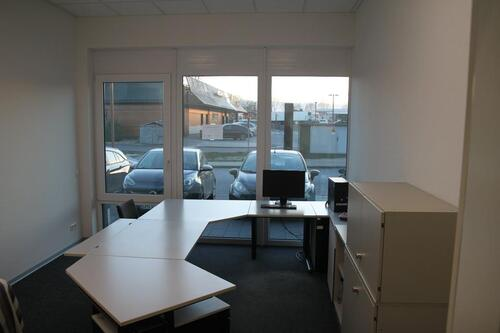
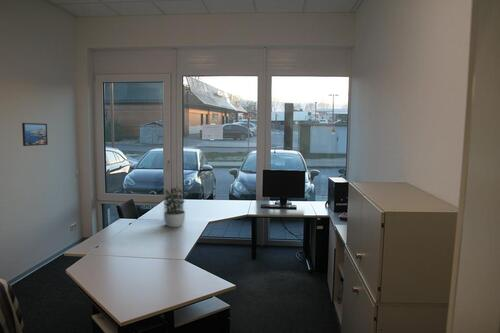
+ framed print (35, 134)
+ potted plant (173, 205)
